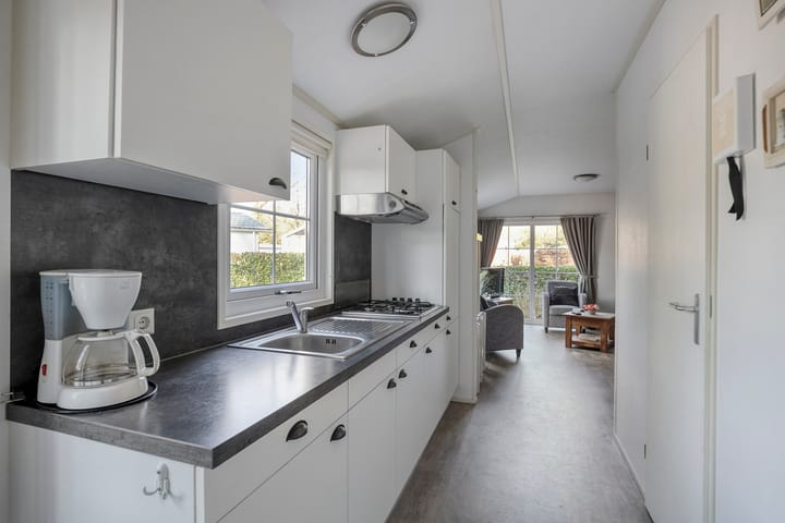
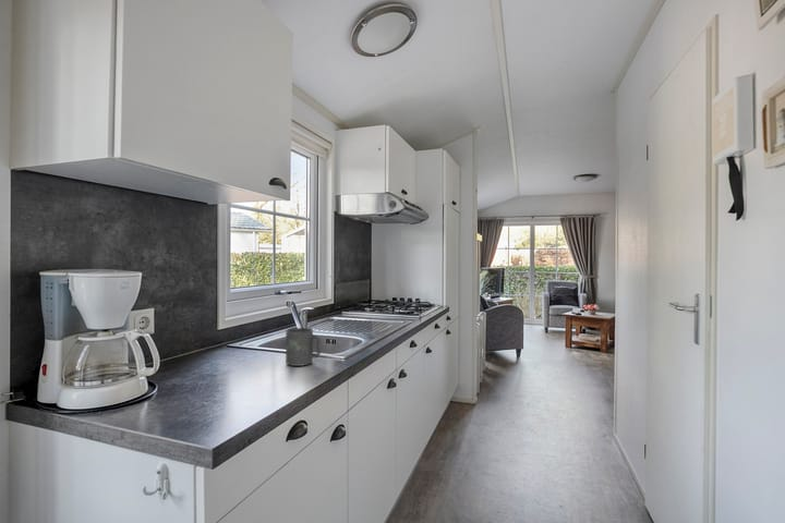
+ mug (303, 346)
